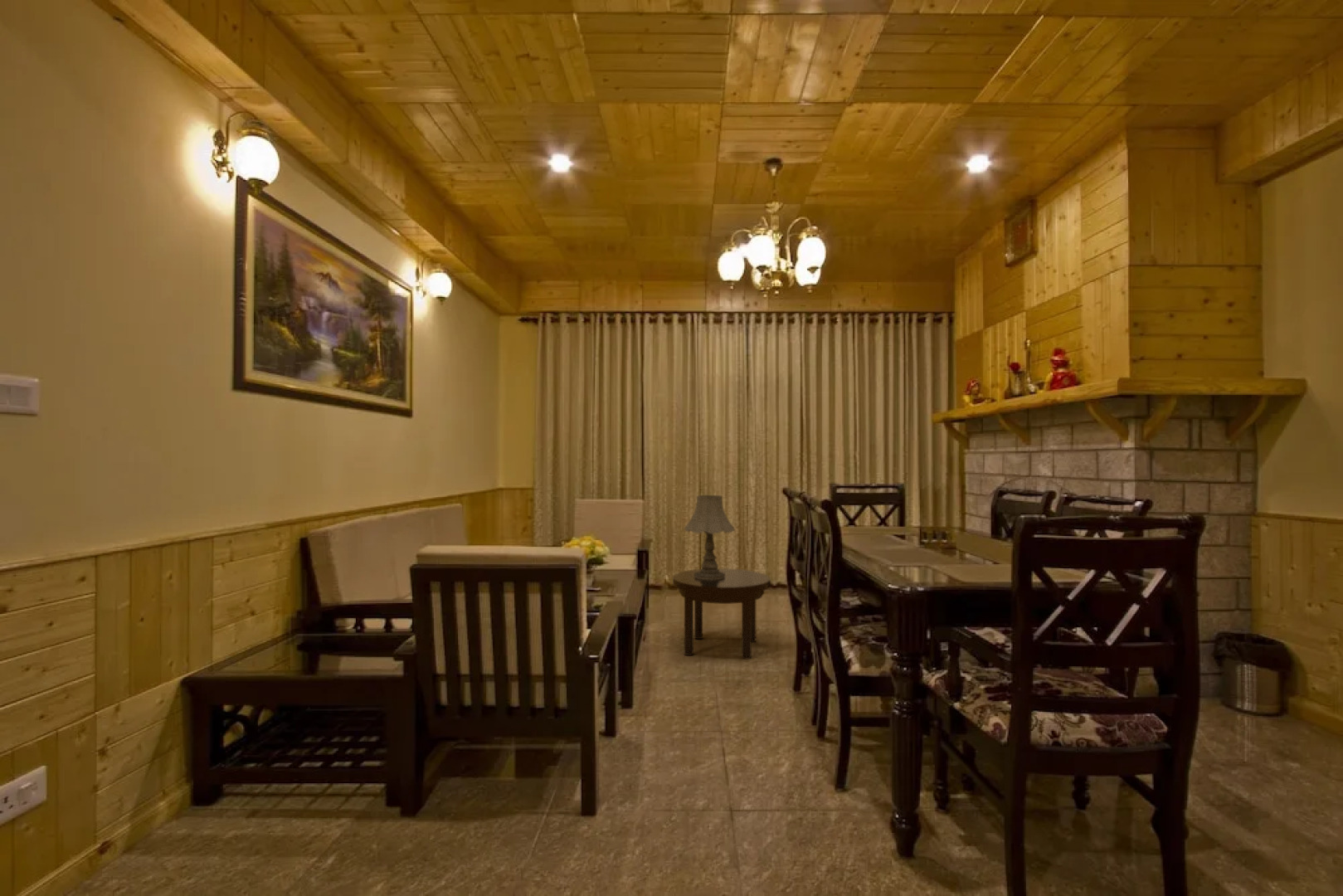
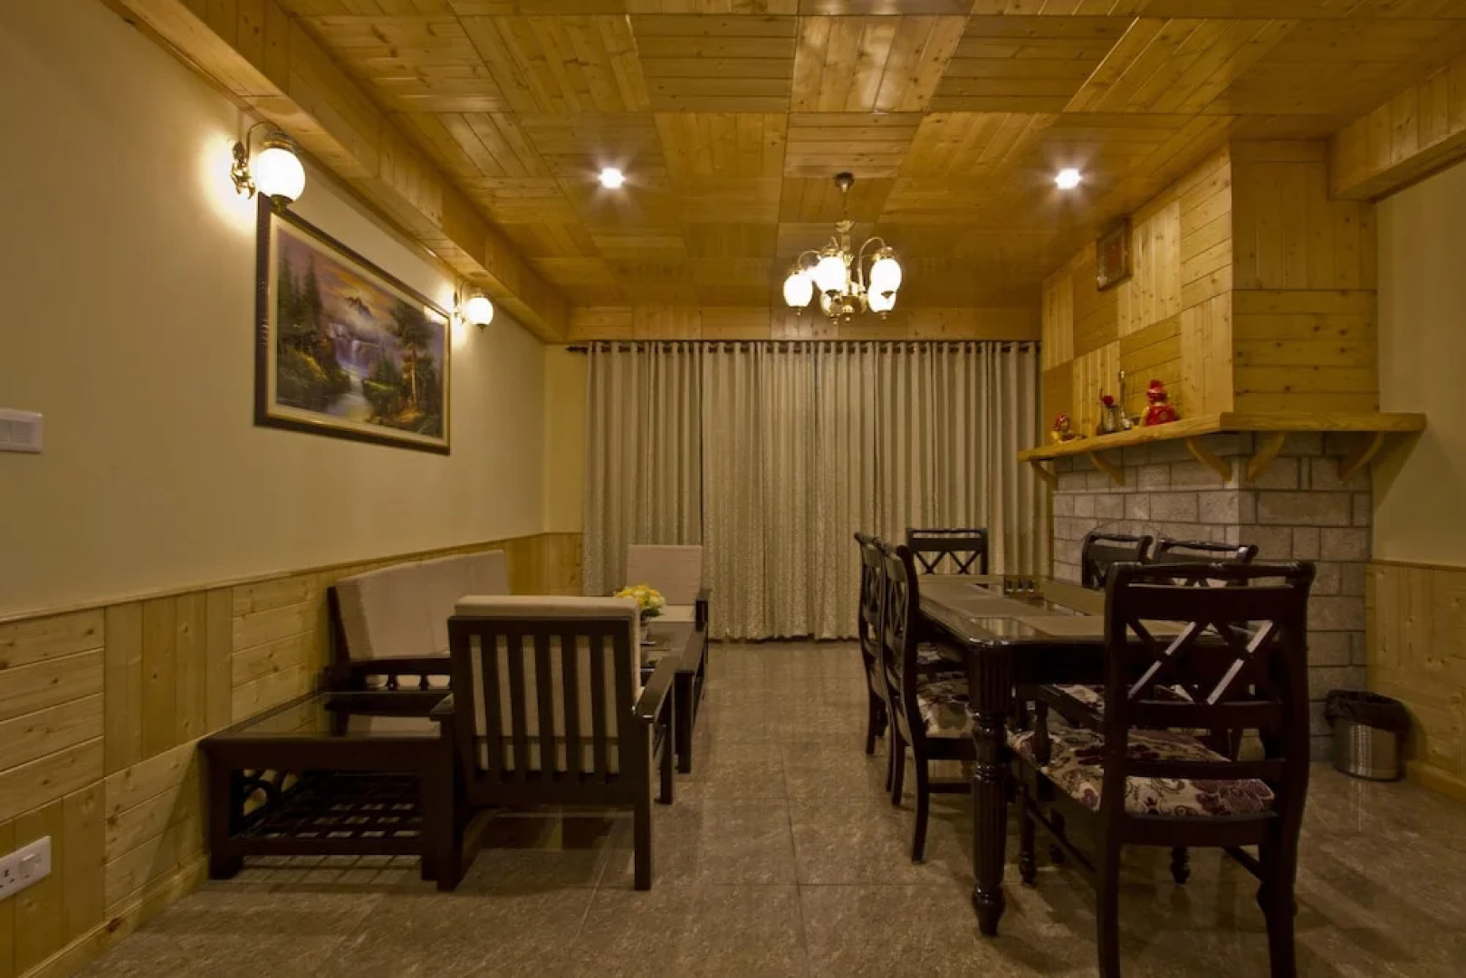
- table lamp (710, 536)
- side table (721, 603)
